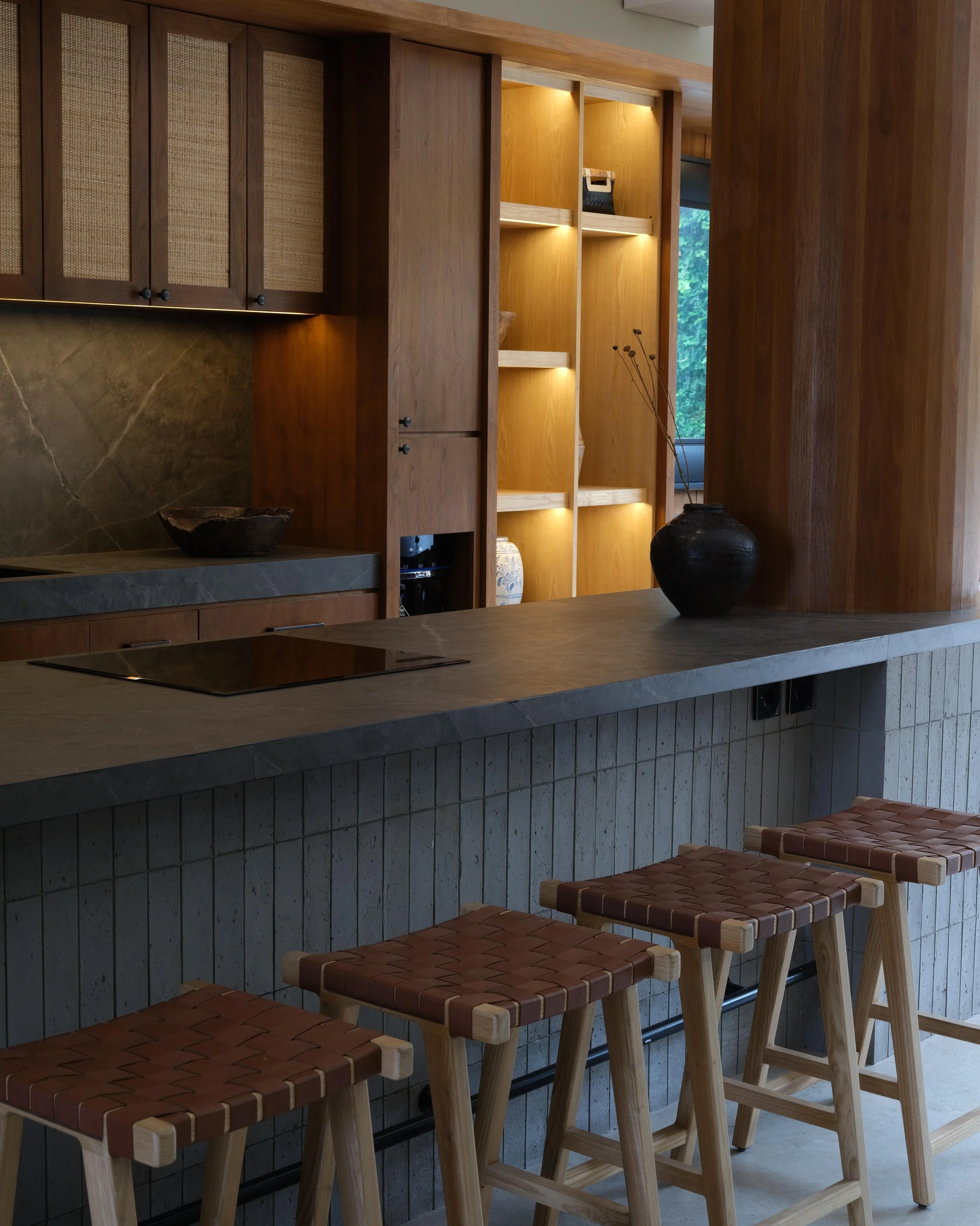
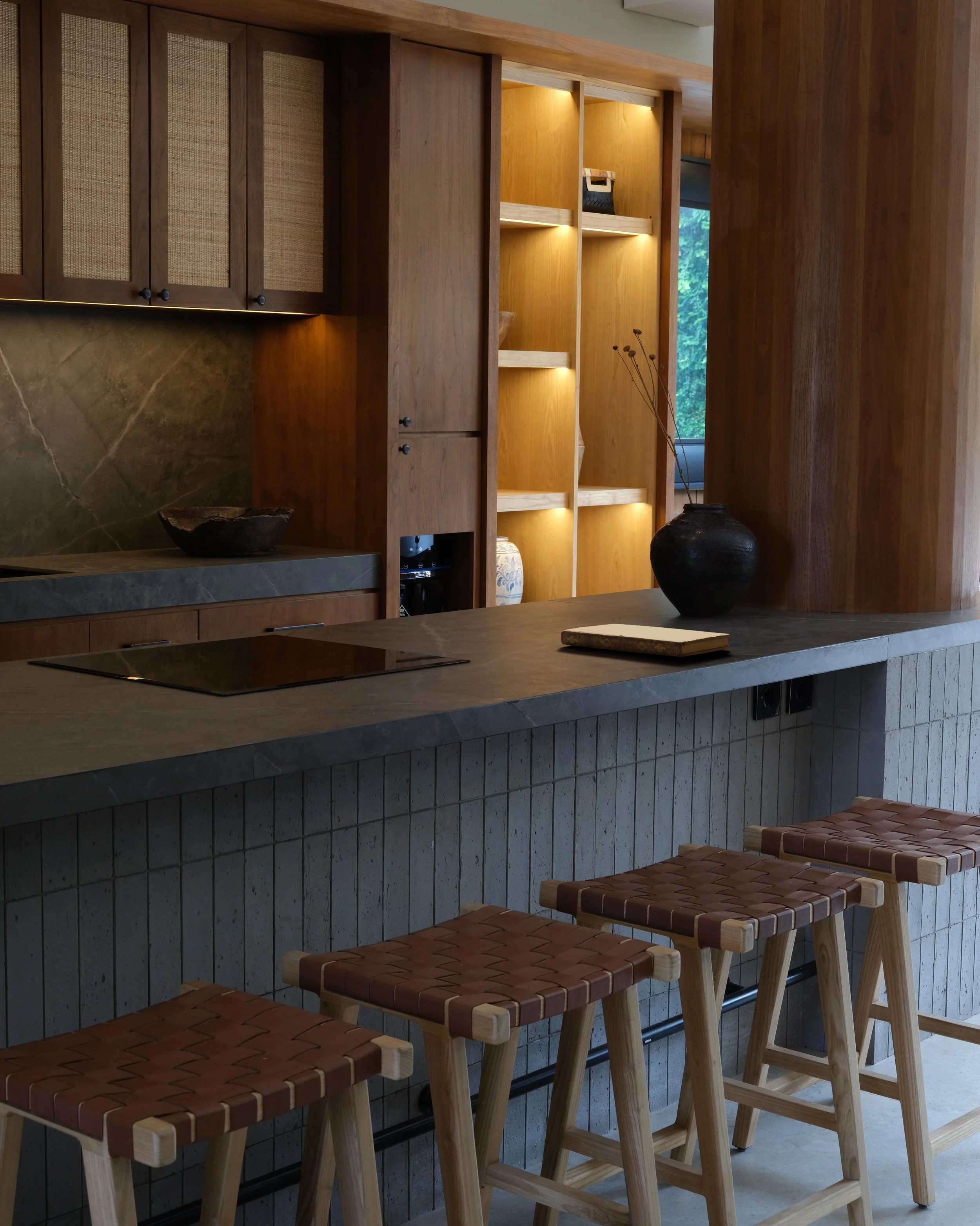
+ notebook (645, 639)
